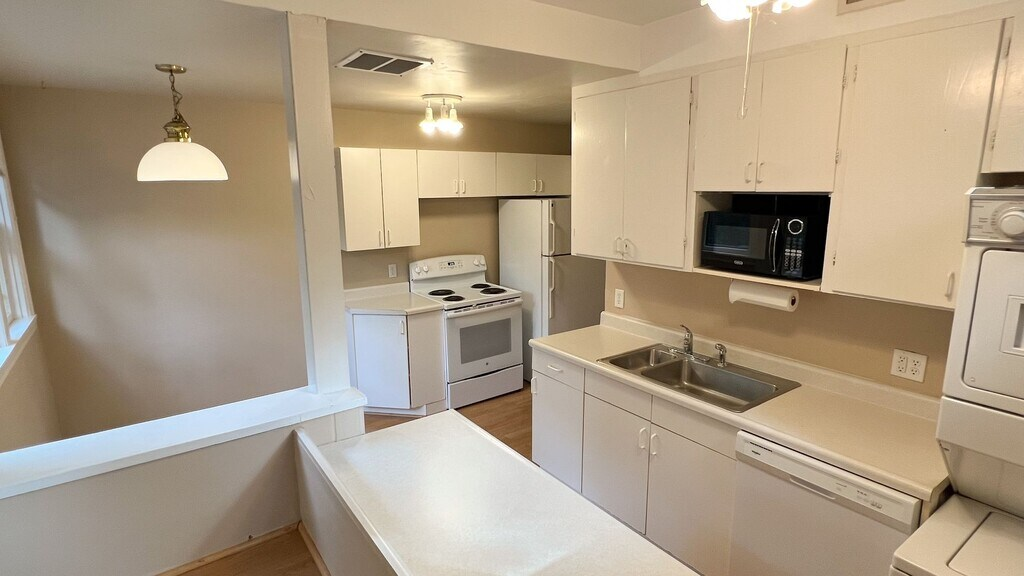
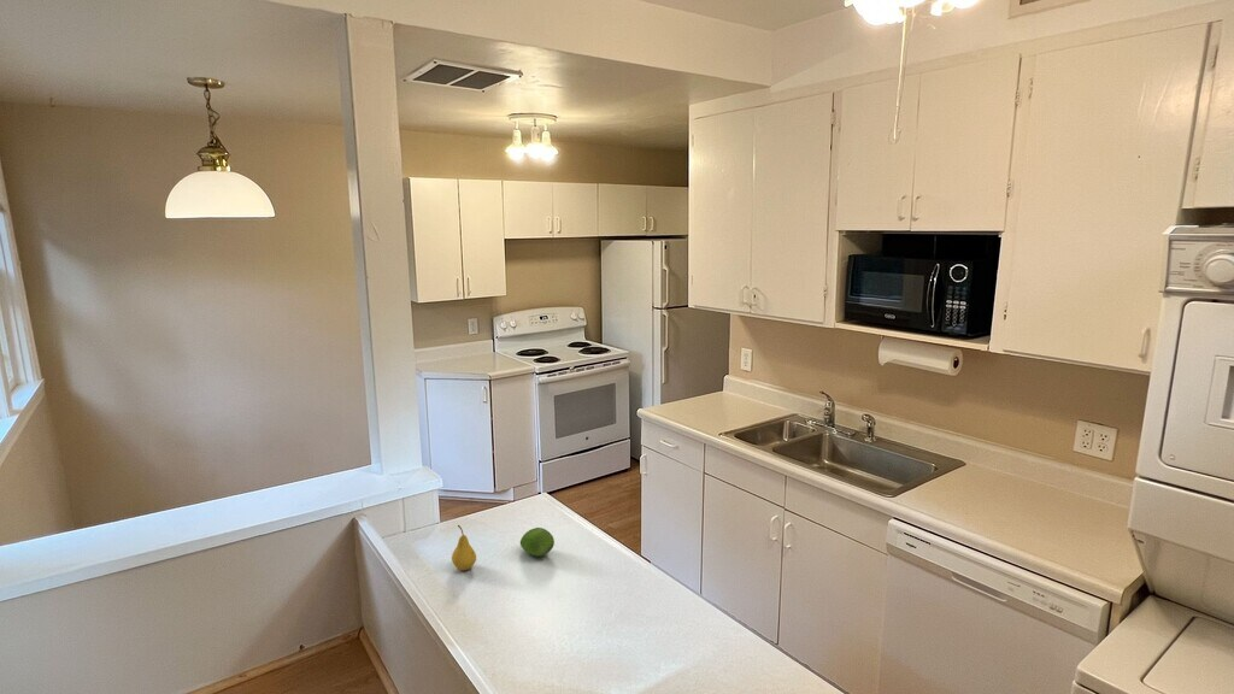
+ fruit (463, 547)
+ fruit (536, 540)
